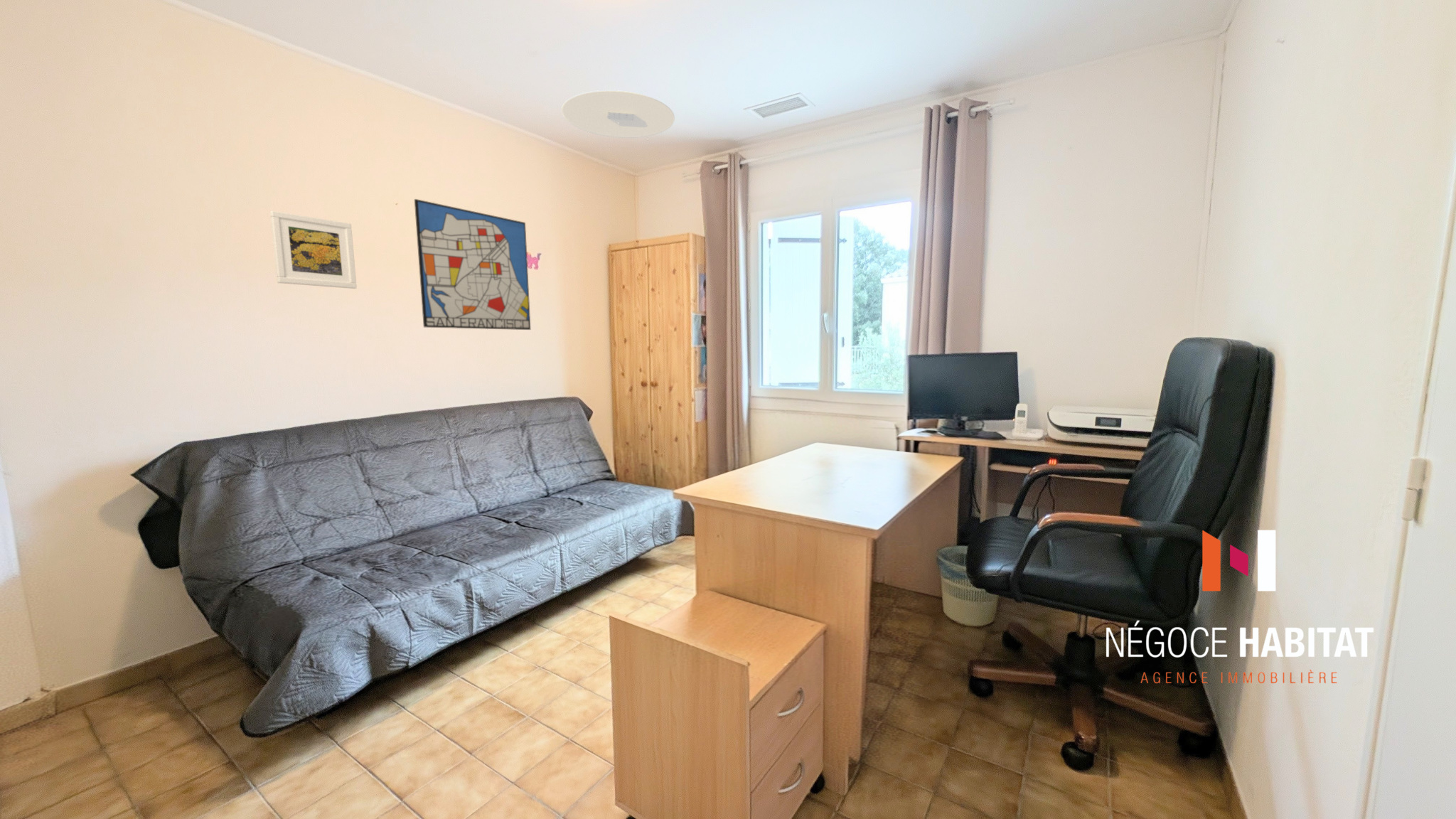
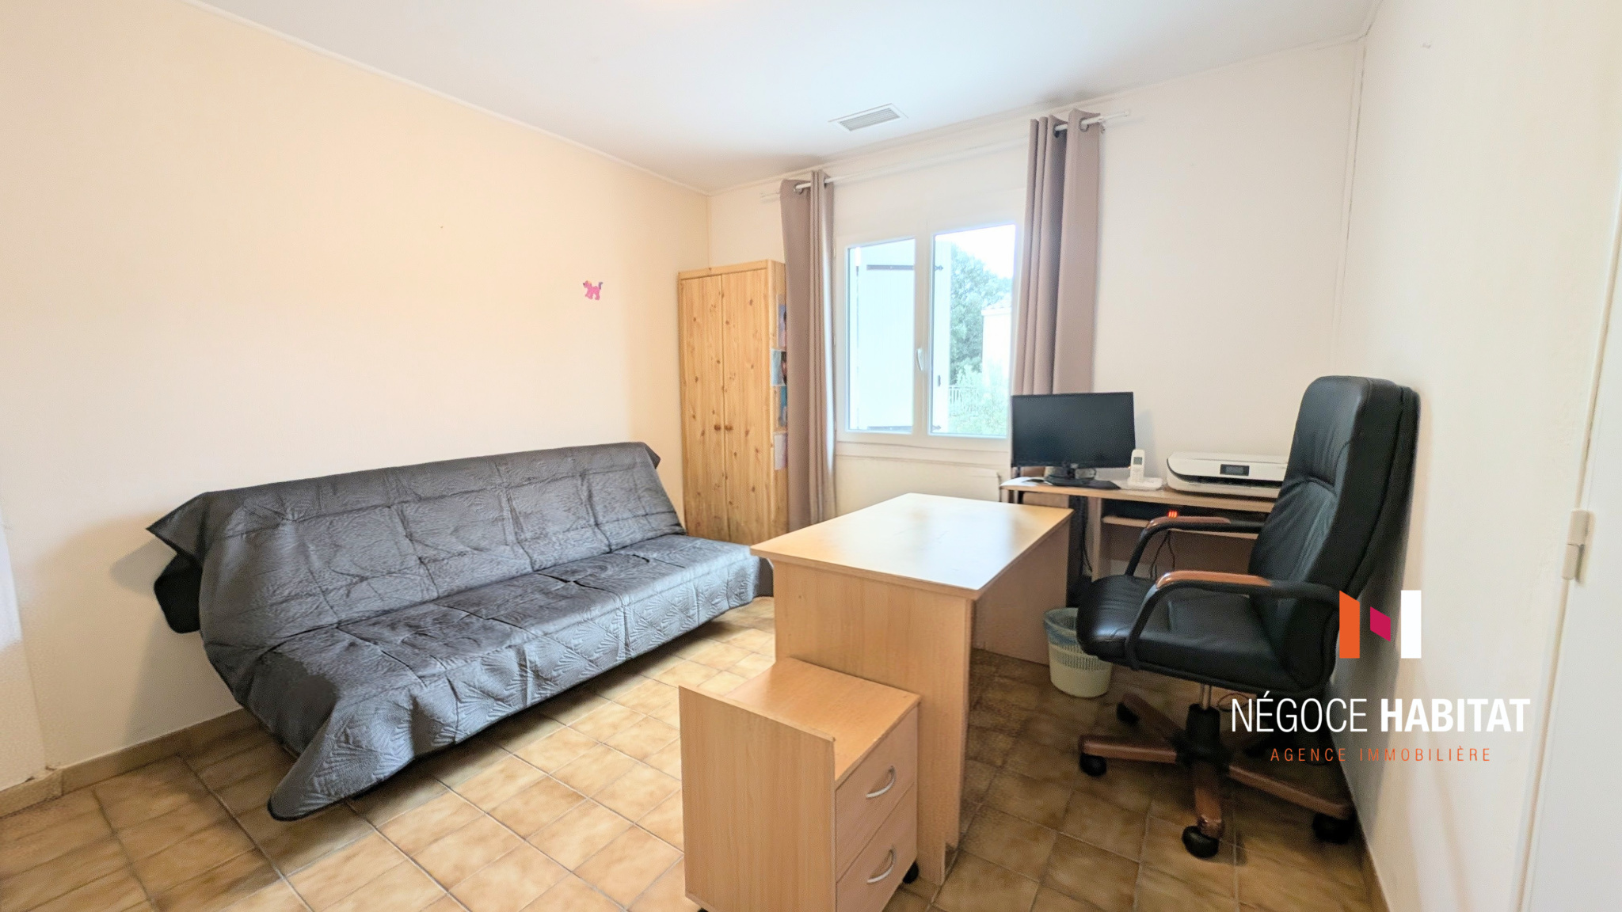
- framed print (316, 252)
- ceiling light (619, 111)
- wall art (478, 271)
